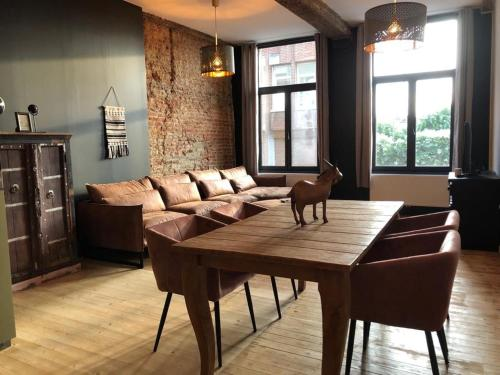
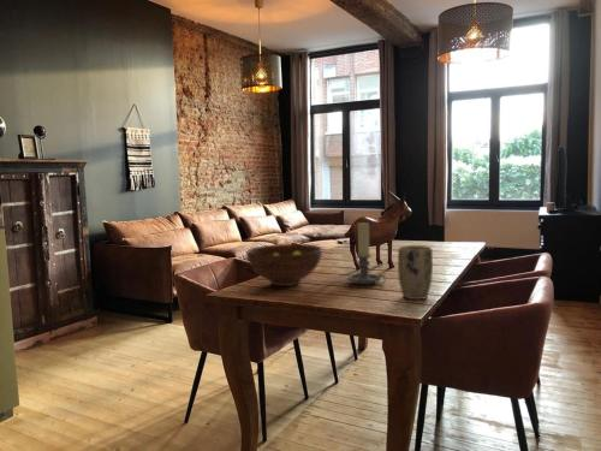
+ plant pot (415, 272)
+ fruit bowl (285, 266)
+ candle holder (367, 251)
